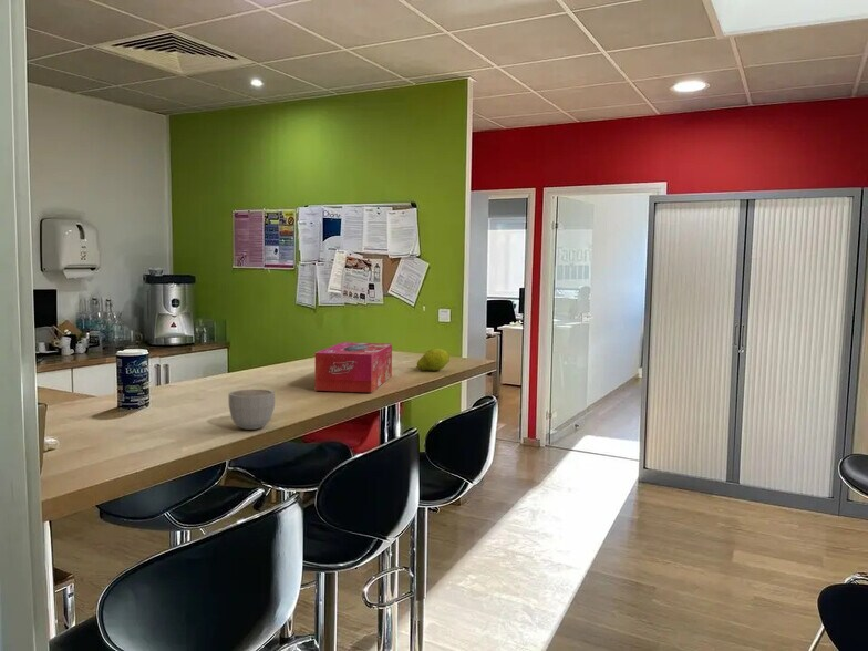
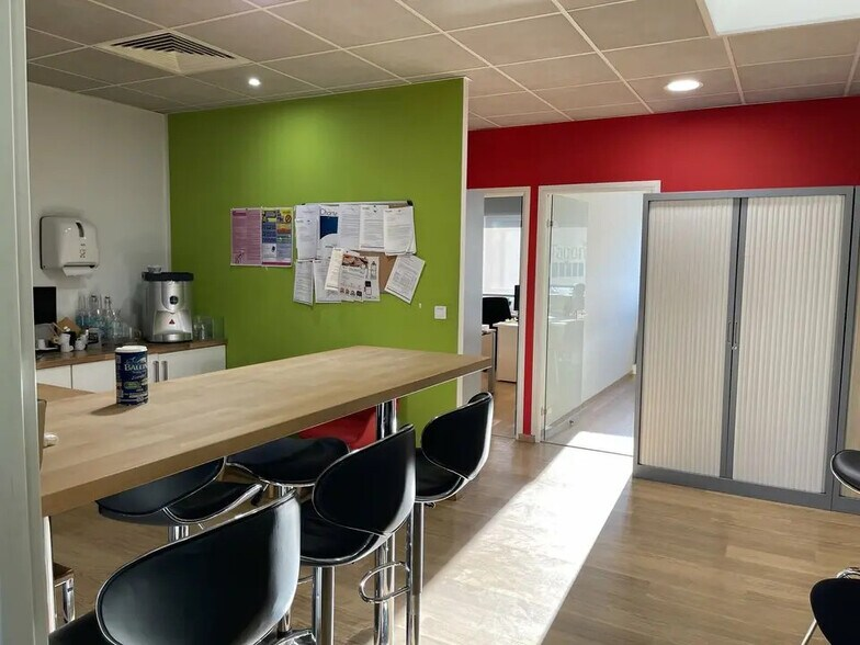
- fruit (431, 359)
- tissue box (355, 365)
- mug (256, 407)
